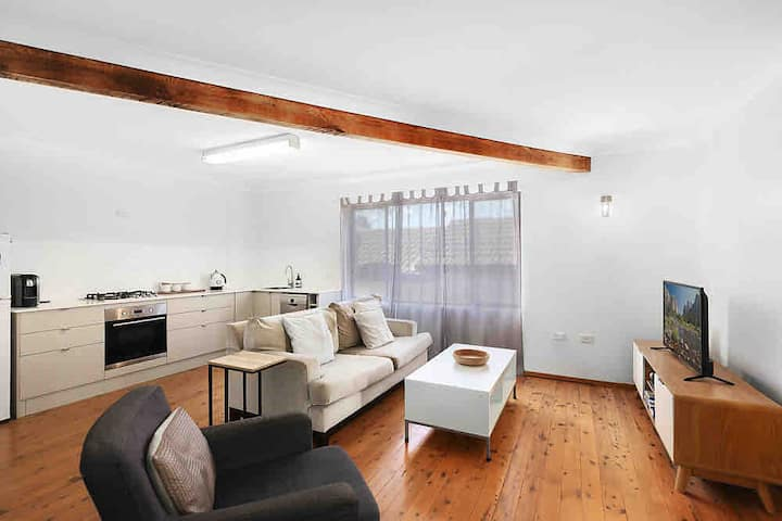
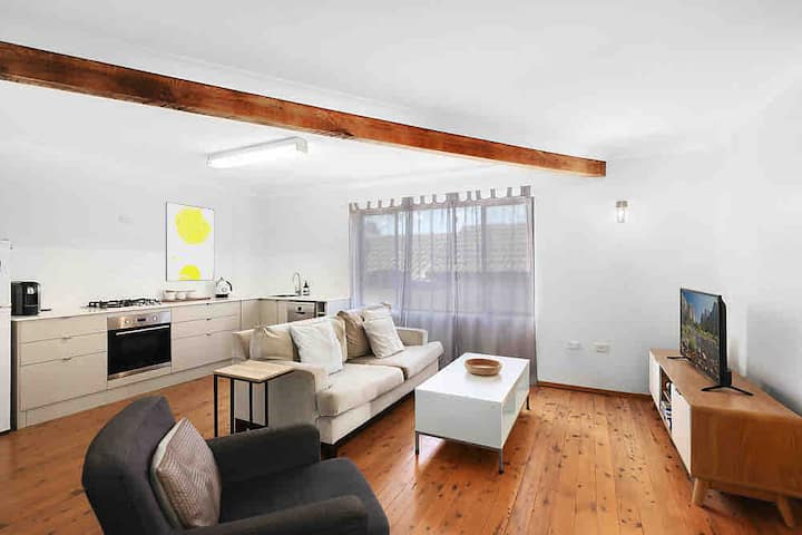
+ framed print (190, 243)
